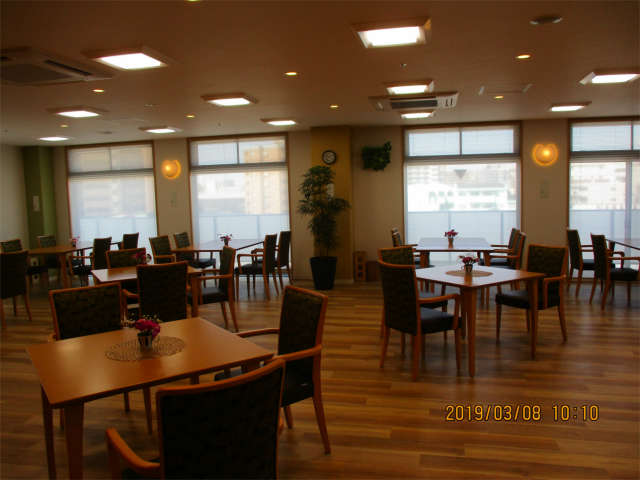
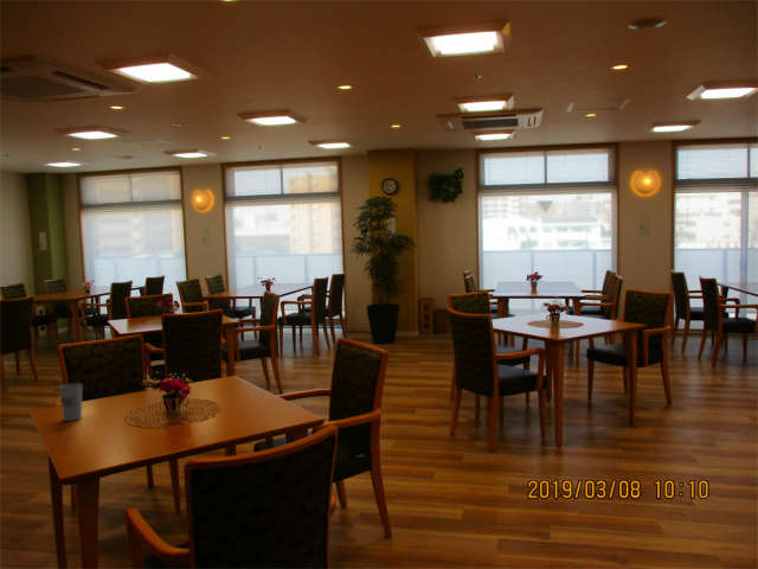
+ cup (71, 402)
